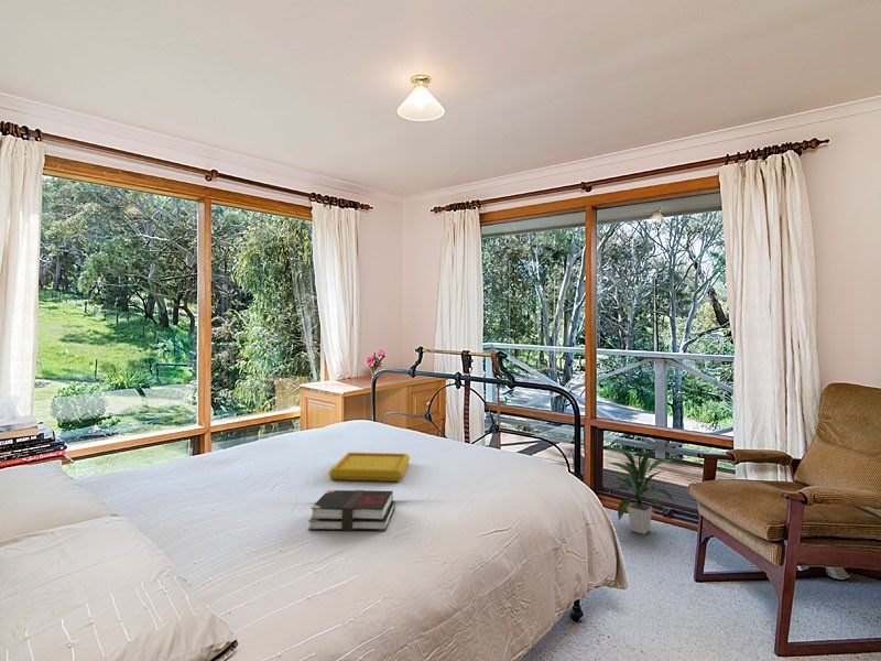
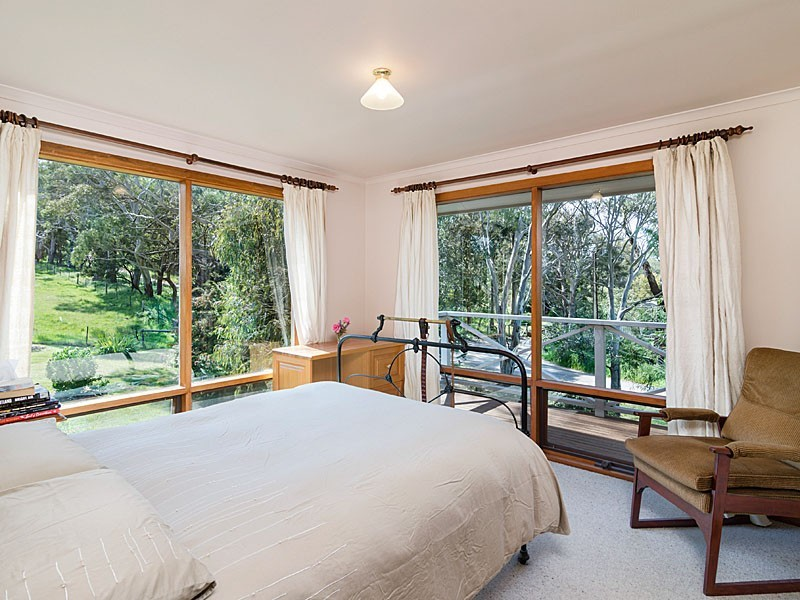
- indoor plant (637, 486)
- serving tray (371, 465)
- book (354, 508)
